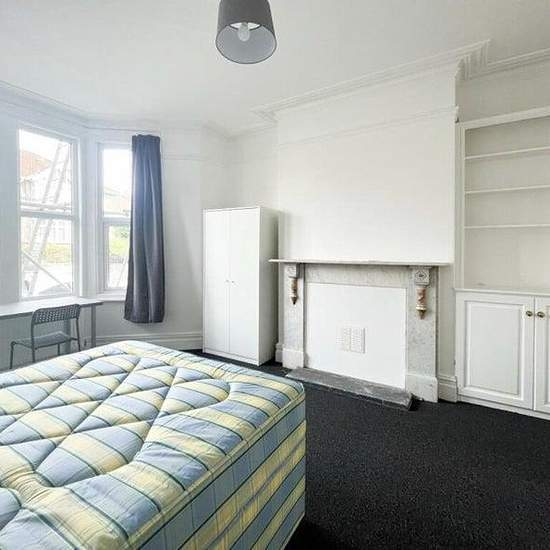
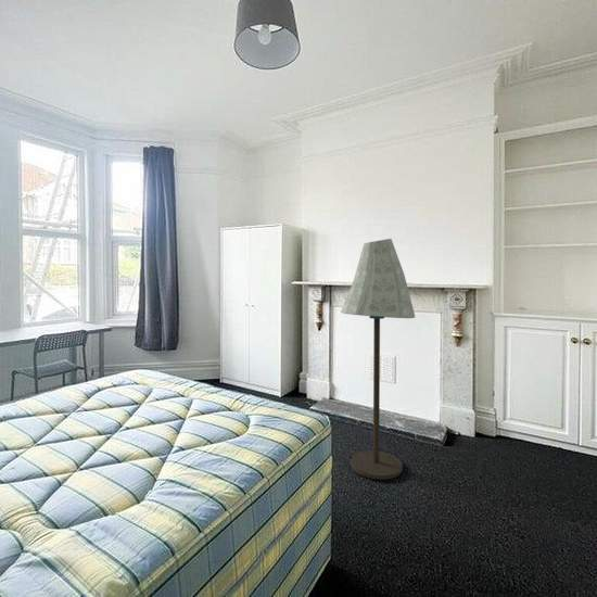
+ floor lamp (377, 353)
